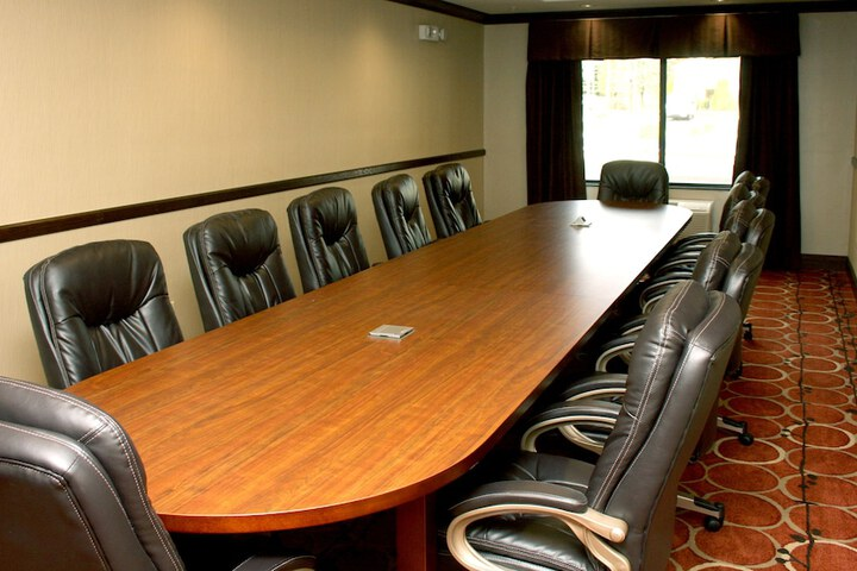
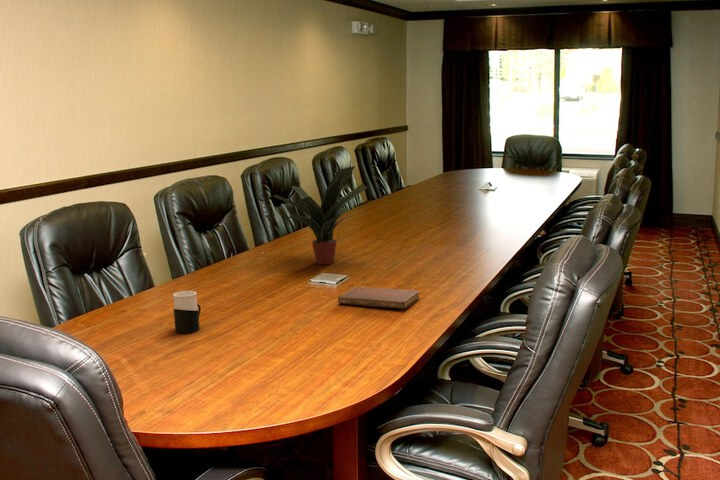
+ potted plant (323, 214)
+ notebook (379, 297)
+ cup (189, 310)
